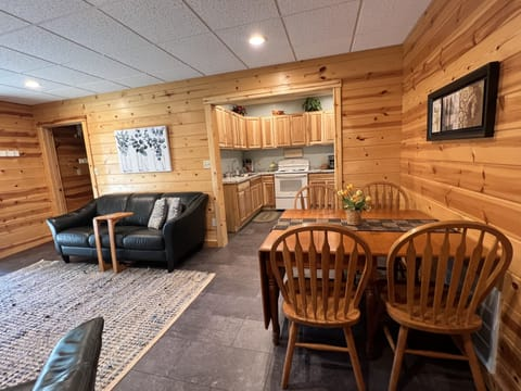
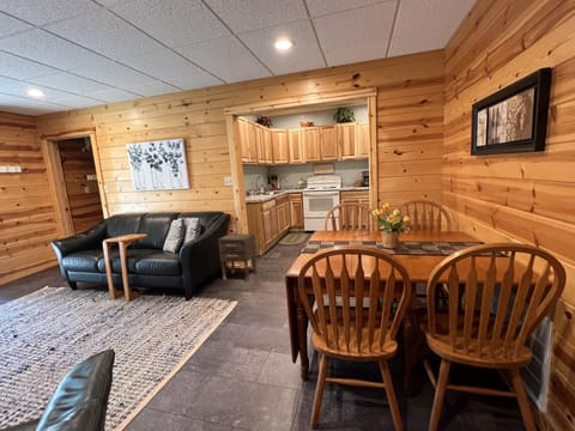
+ nightstand (237, 256)
